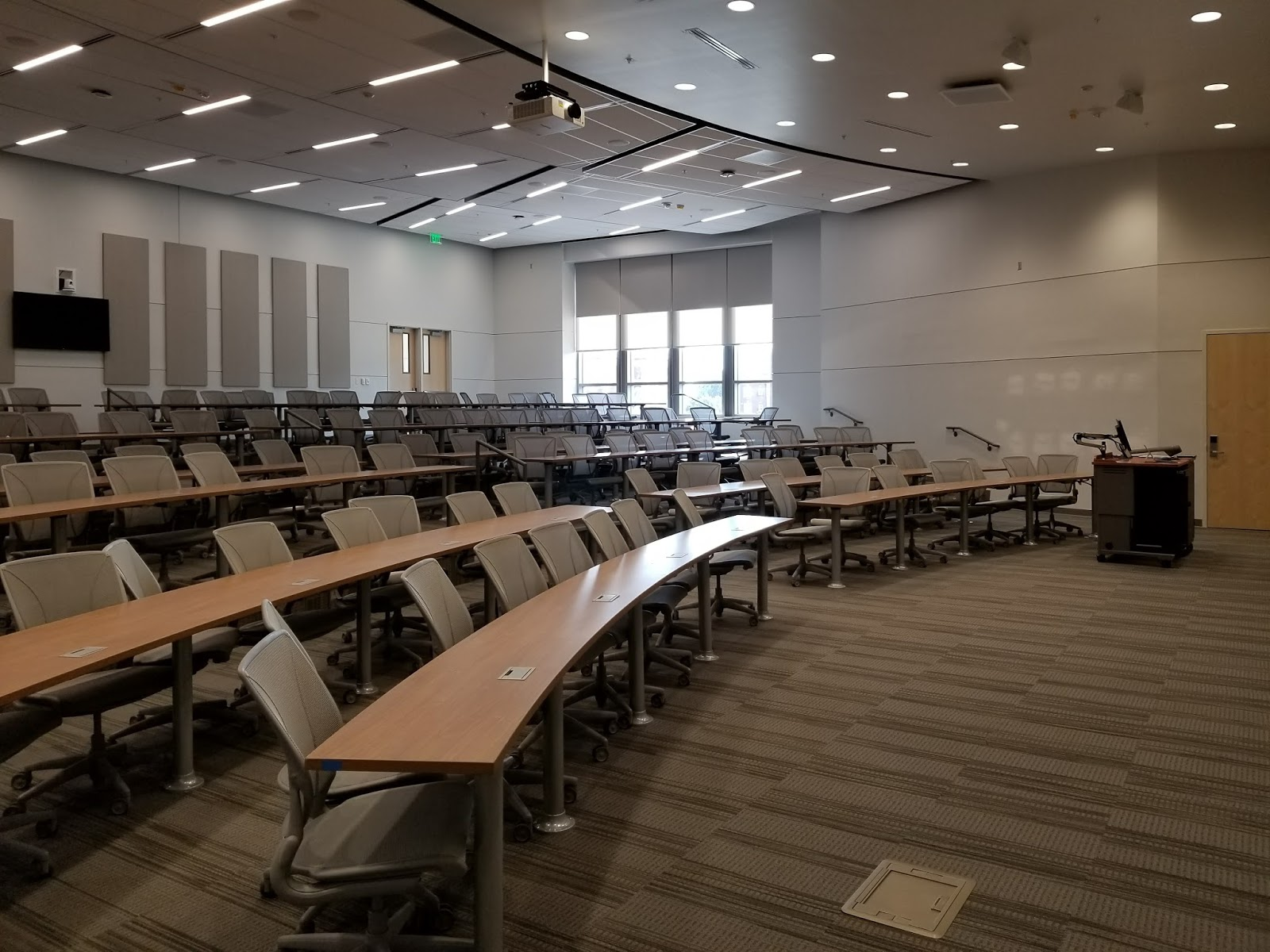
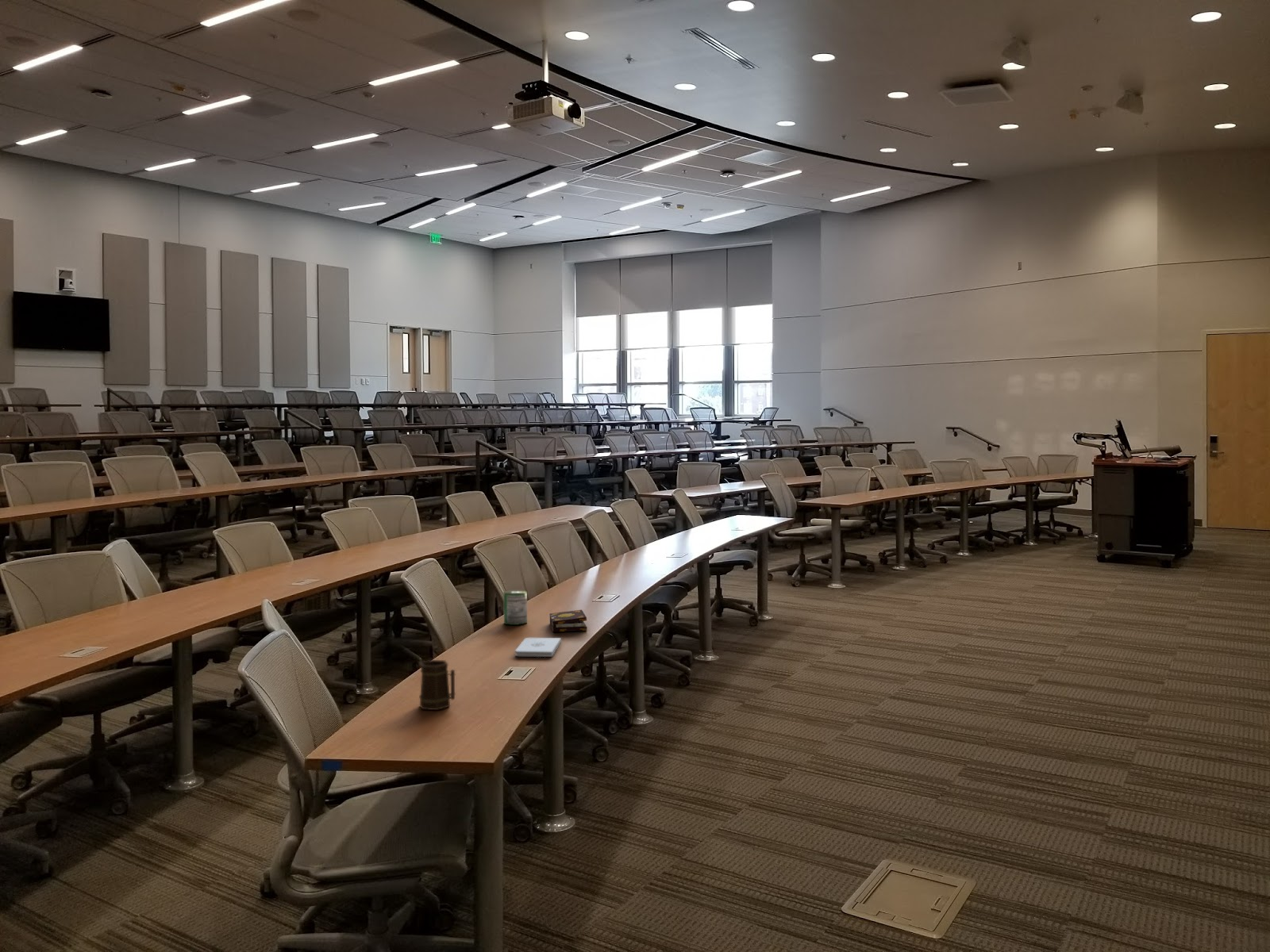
+ mug (437, 684)
+ can (515, 607)
+ book (568, 620)
+ notepad (538, 647)
